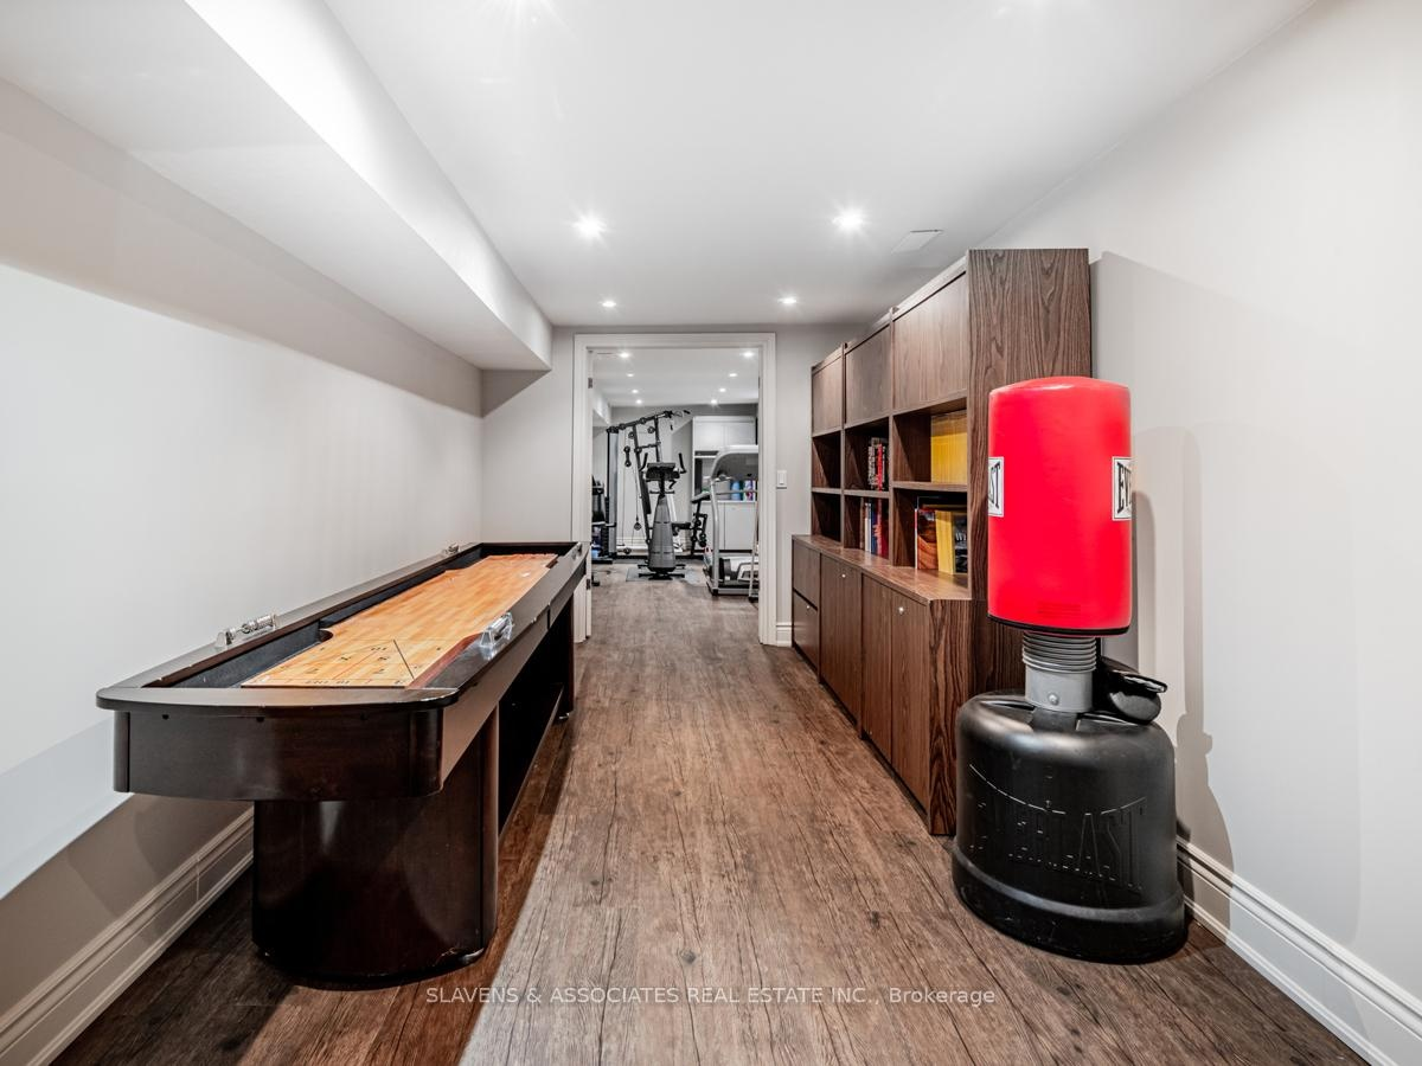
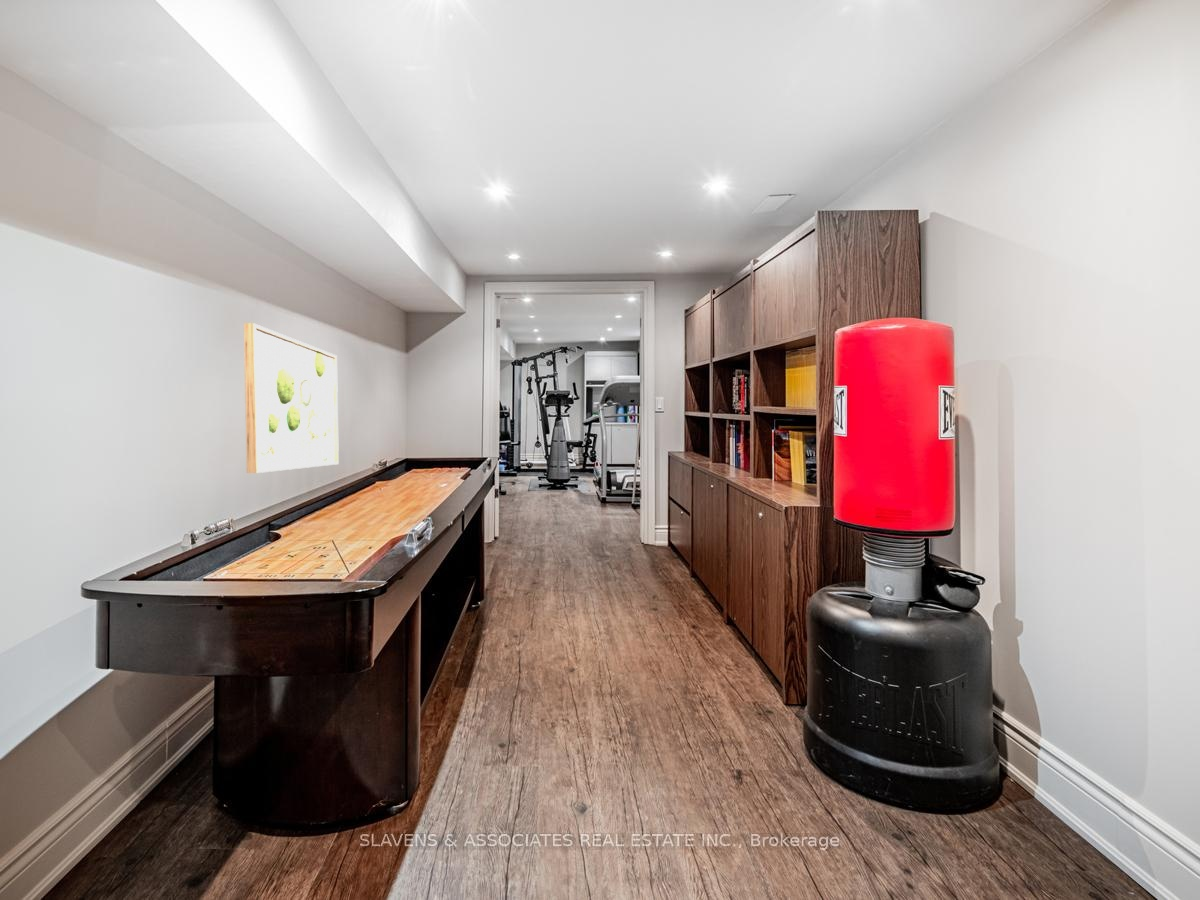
+ wall art (301, 405)
